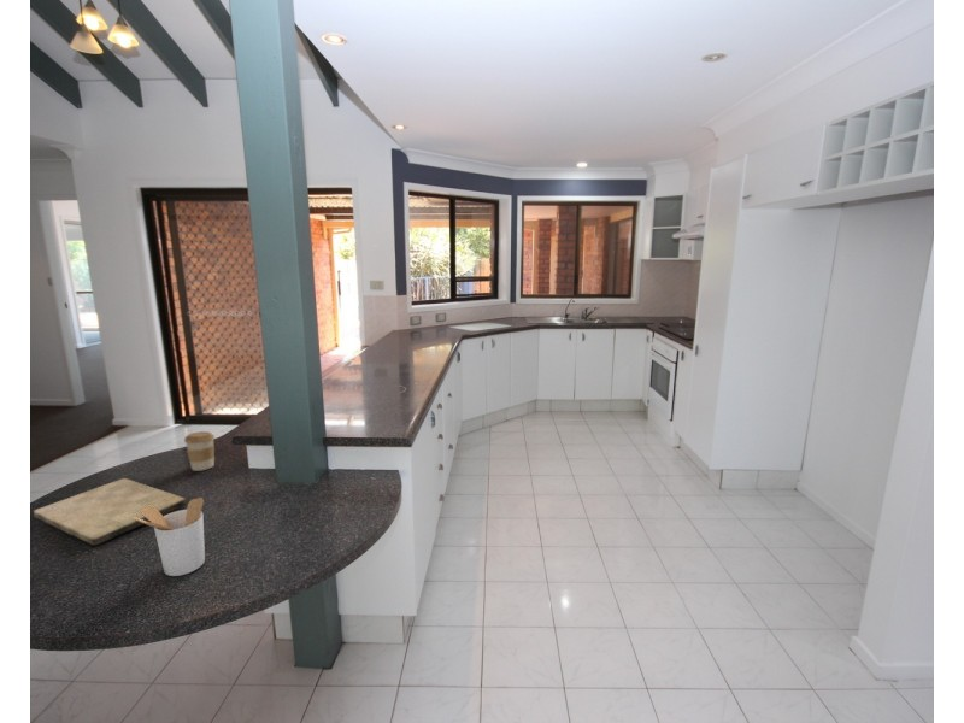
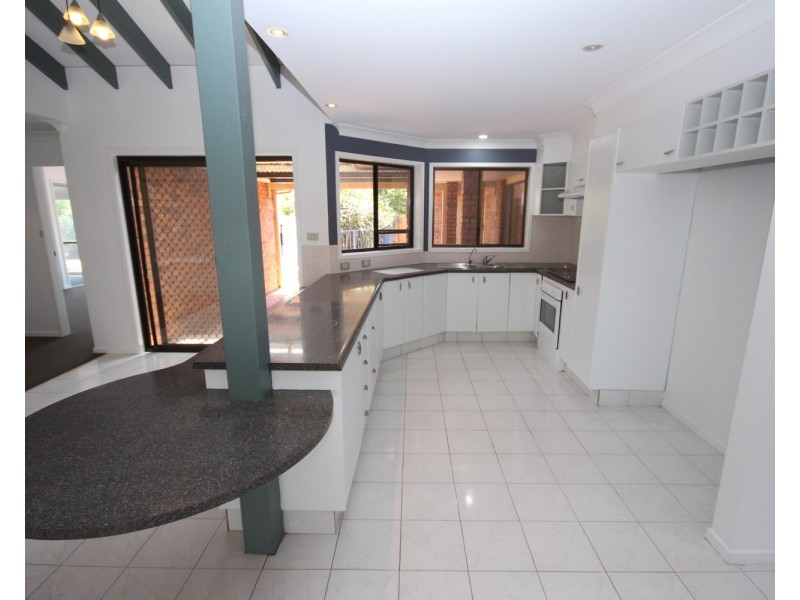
- utensil holder (171, 536)
- coffee cup (200, 449)
- cutting board (111, 507)
